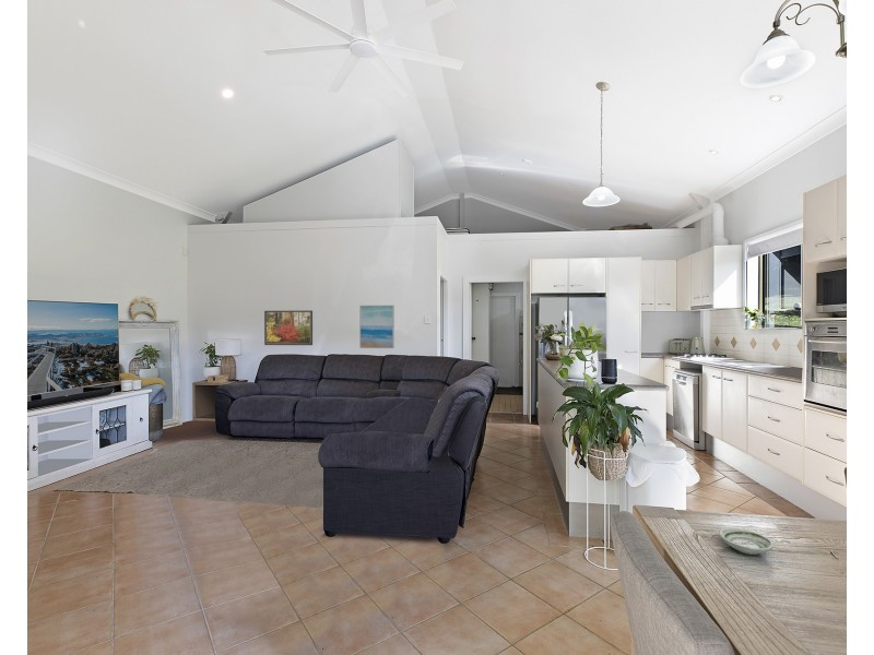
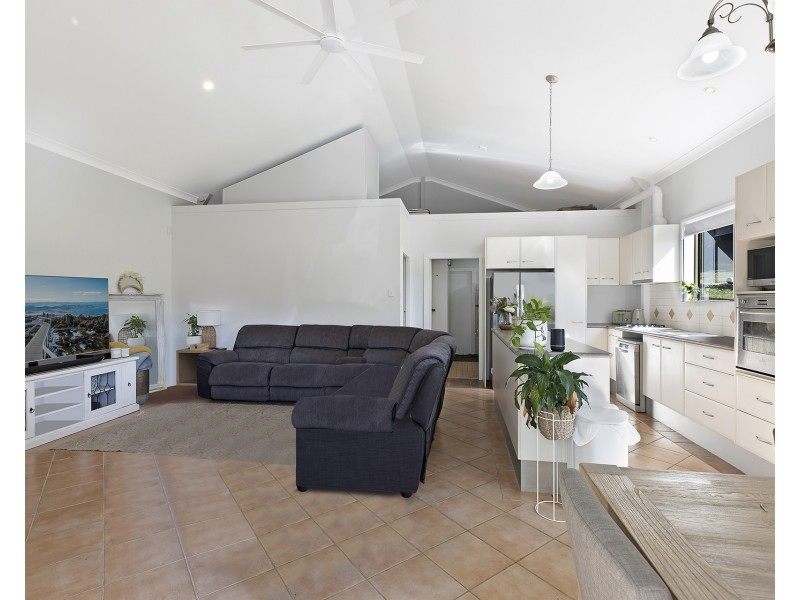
- wall art (377, 326)
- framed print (288, 327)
- saucer (745, 543)
